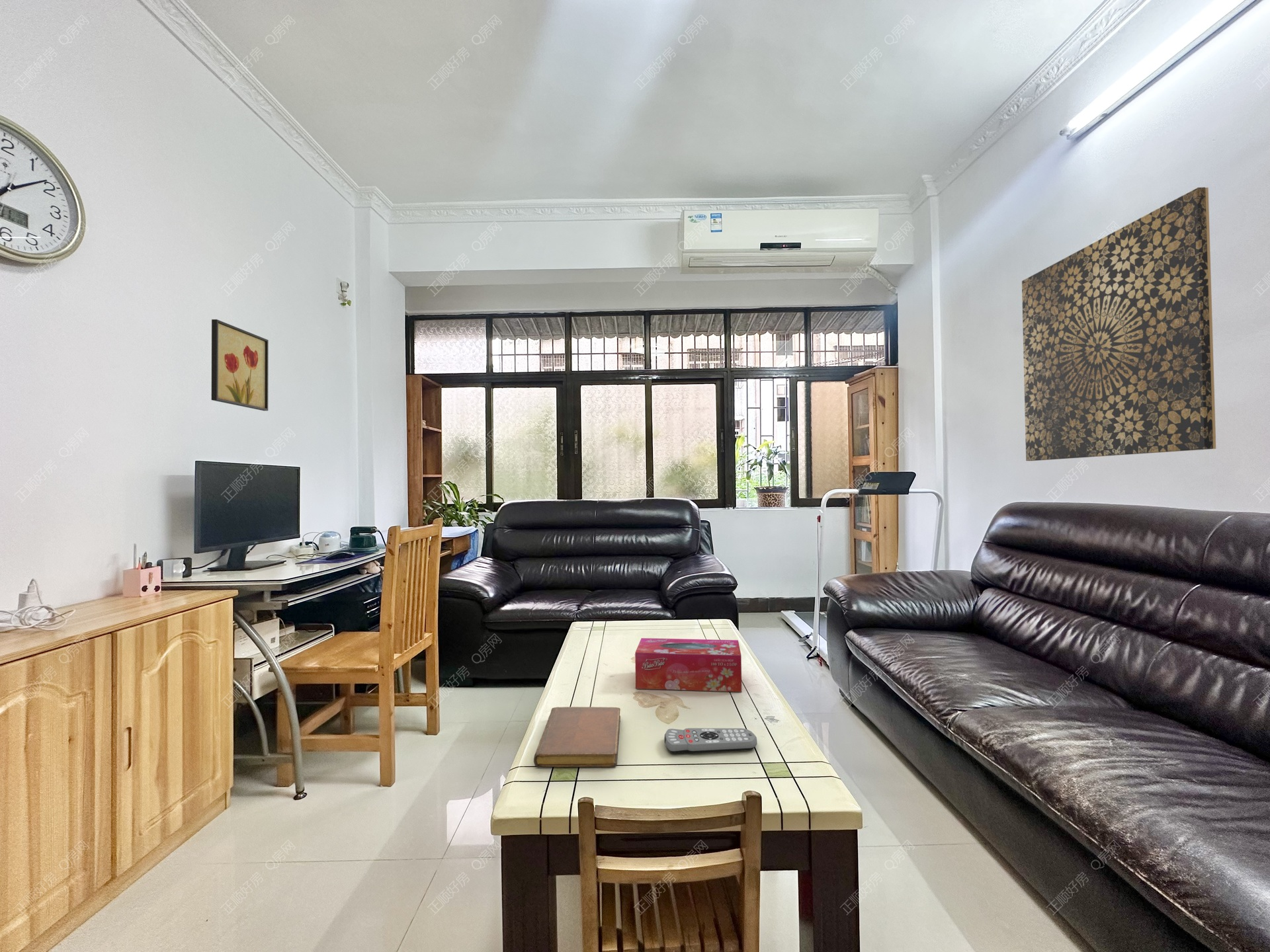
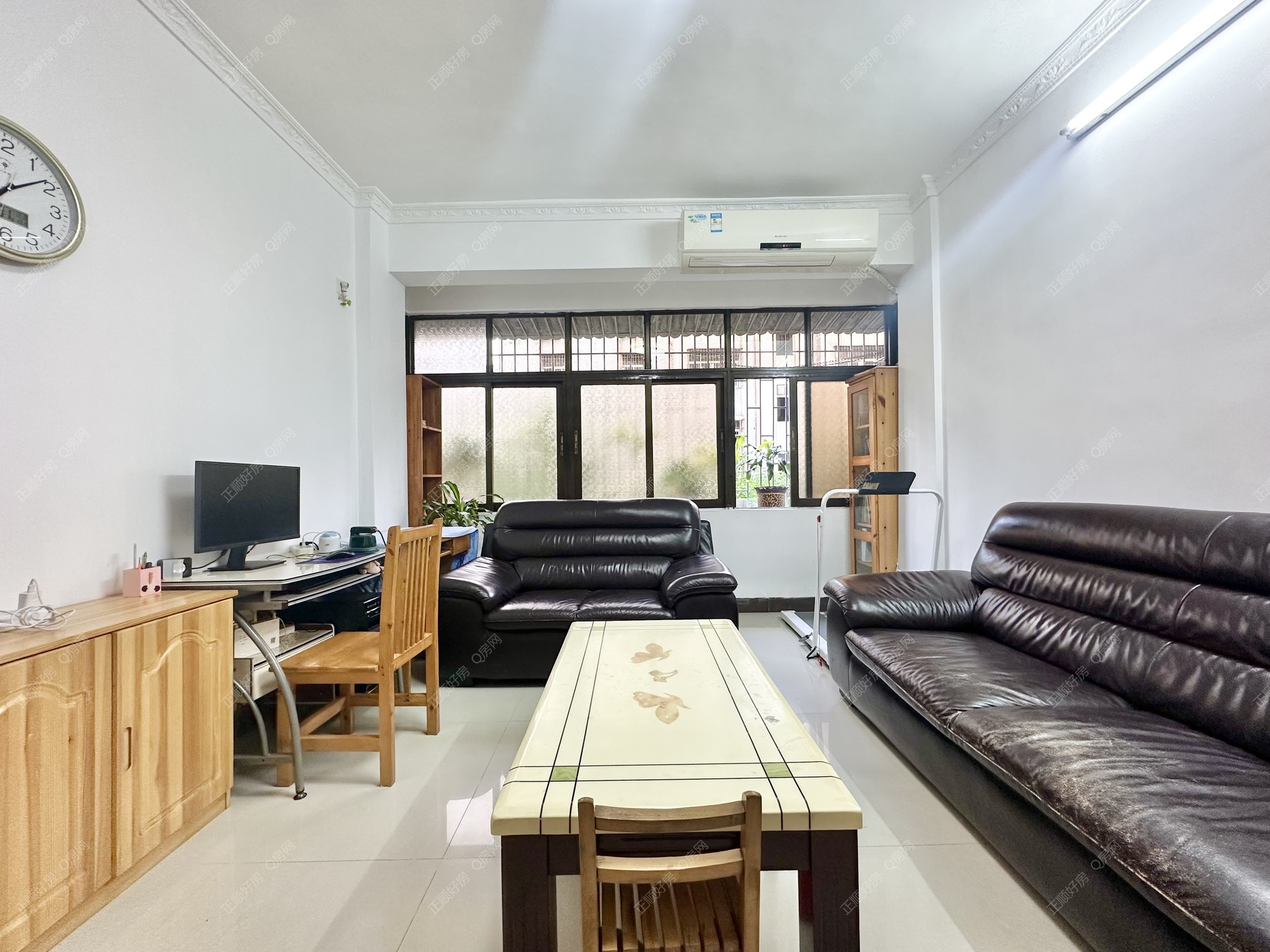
- remote control (710, 740)
- notebook (581, 734)
- wall art (1100, 348)
- wall art (239, 368)
- tissue box (689, 663)
